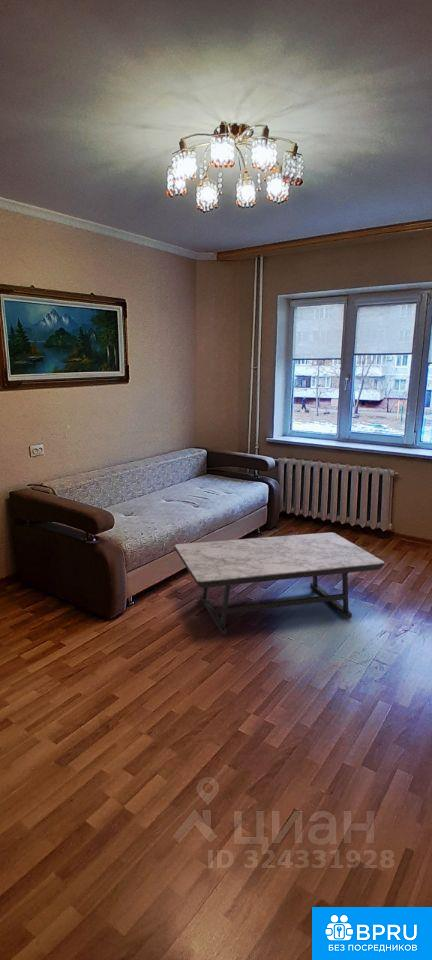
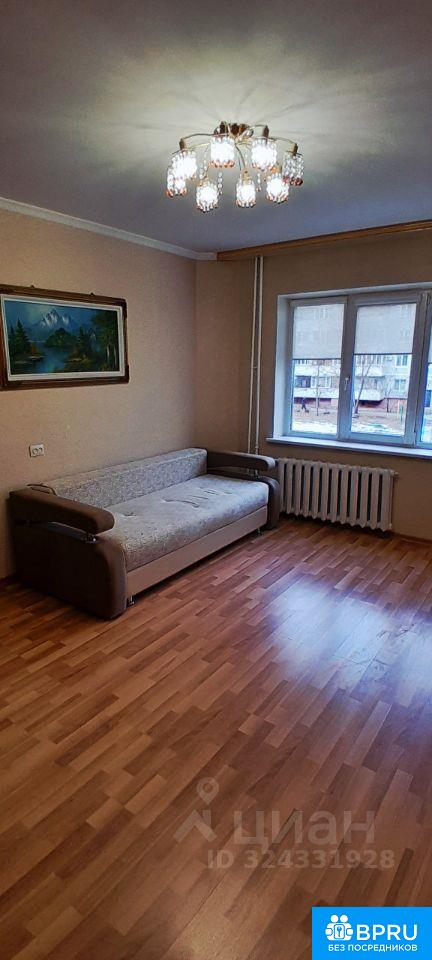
- coffee table (274, 579)
